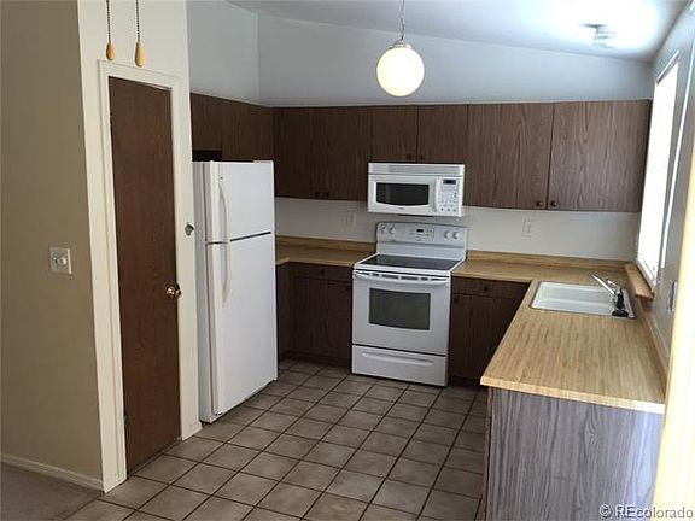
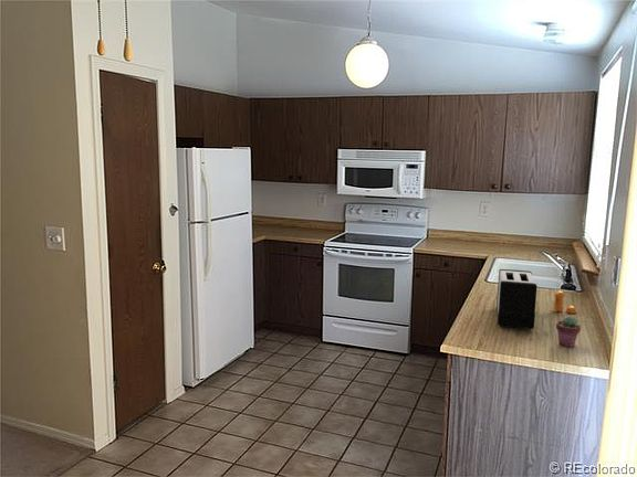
+ pepper shaker (563, 301)
+ potted succulent (567, 329)
+ toaster (514, 297)
